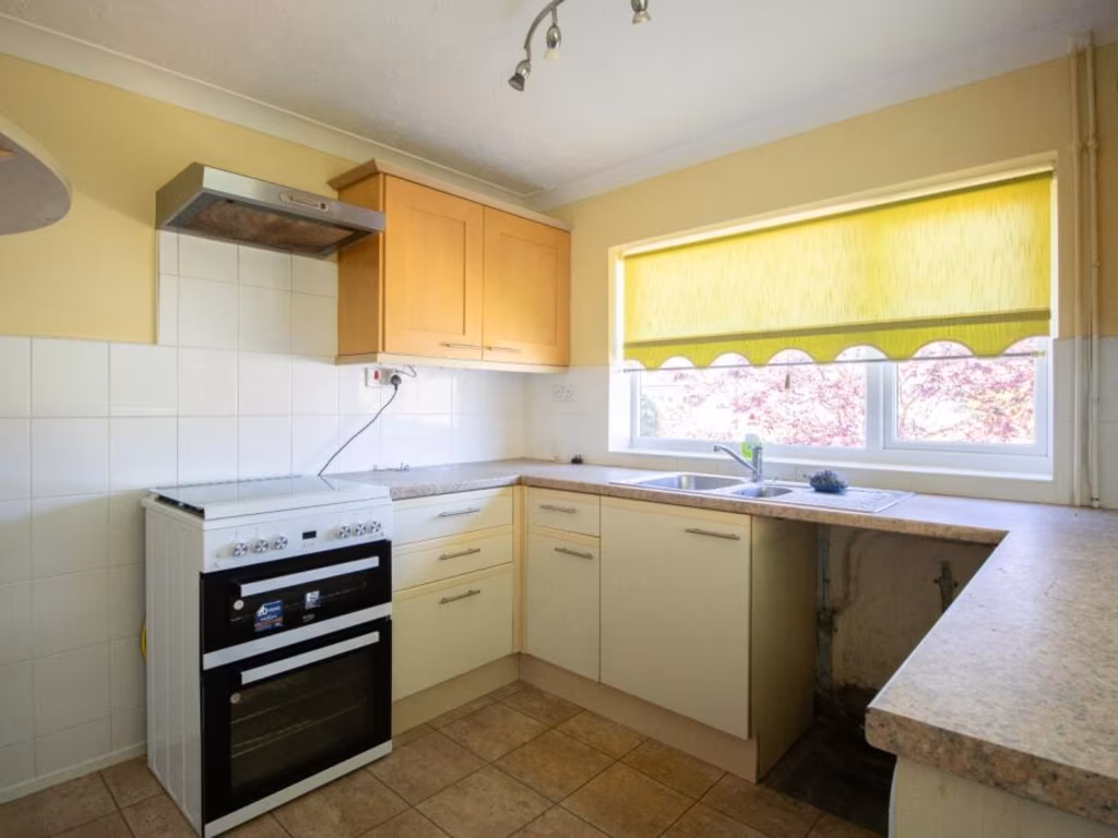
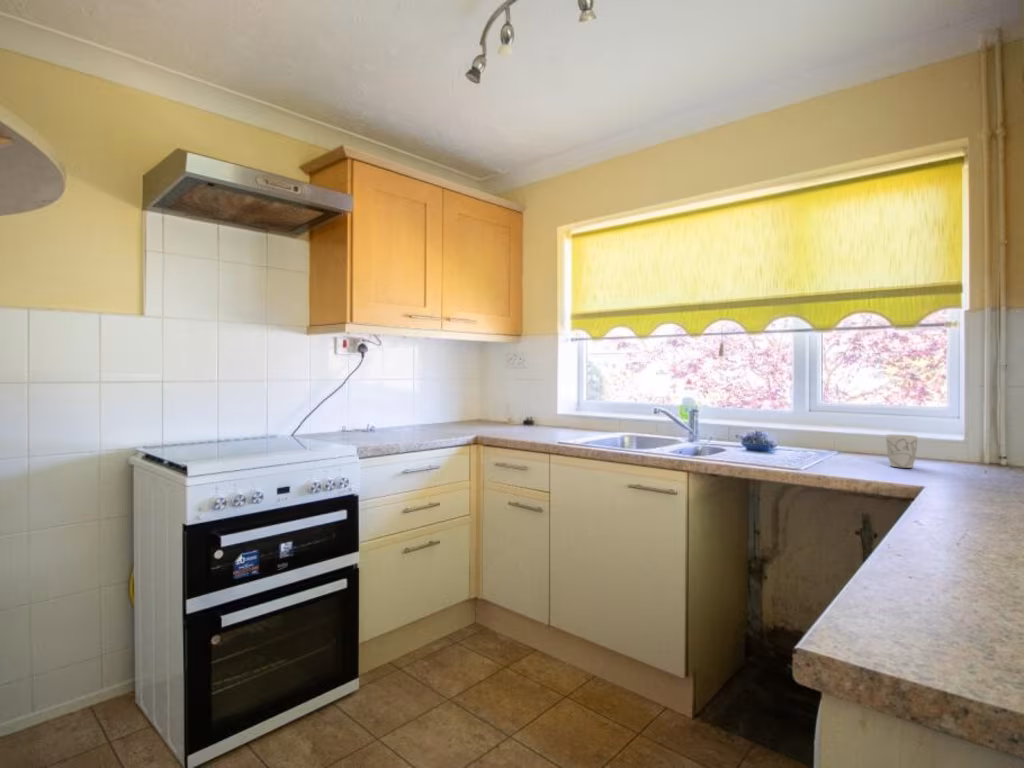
+ mug (900, 450)
